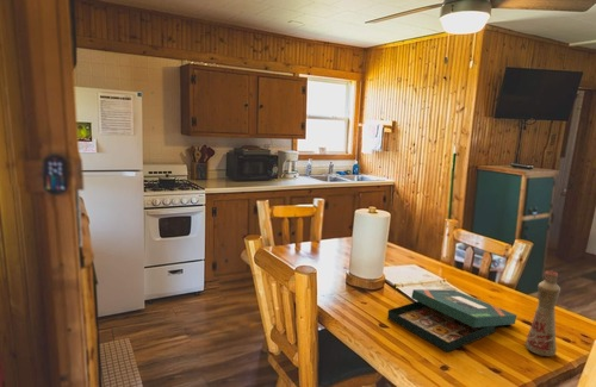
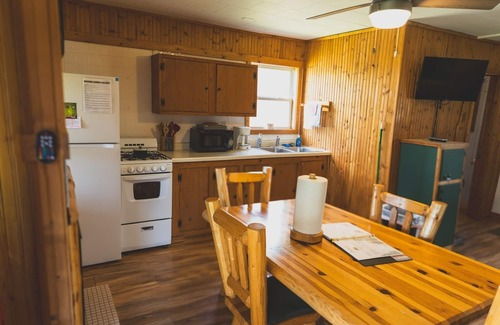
- bottle (546, 311)
- board game (452, 310)
